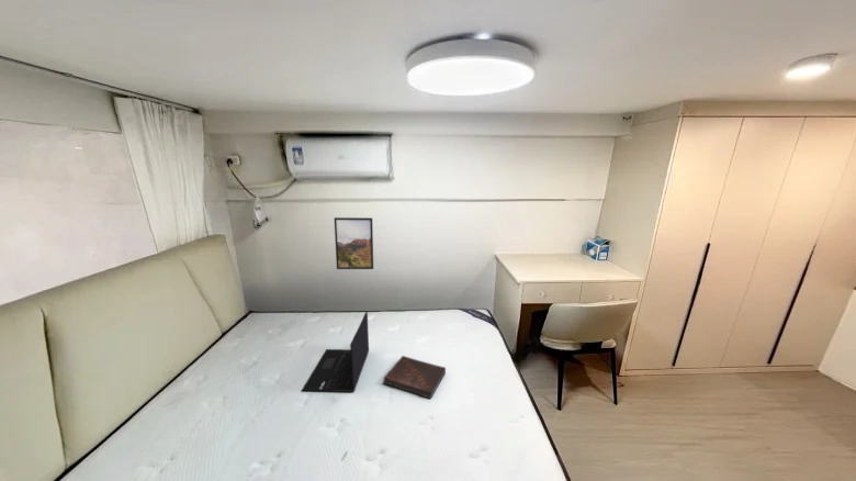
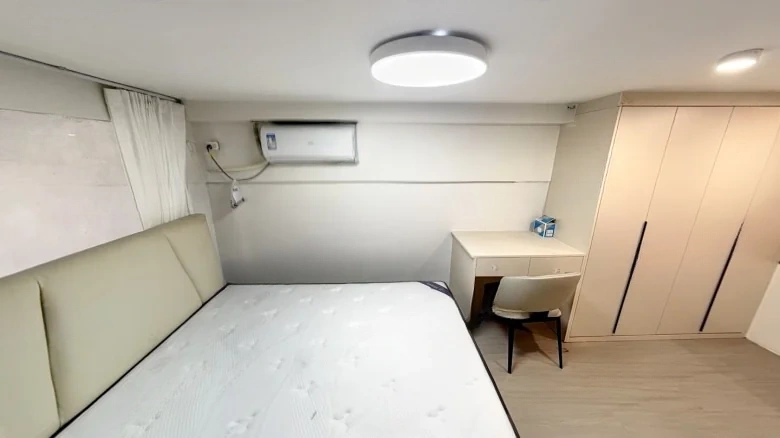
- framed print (353, 244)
- book (415, 374)
- laptop (337, 349)
